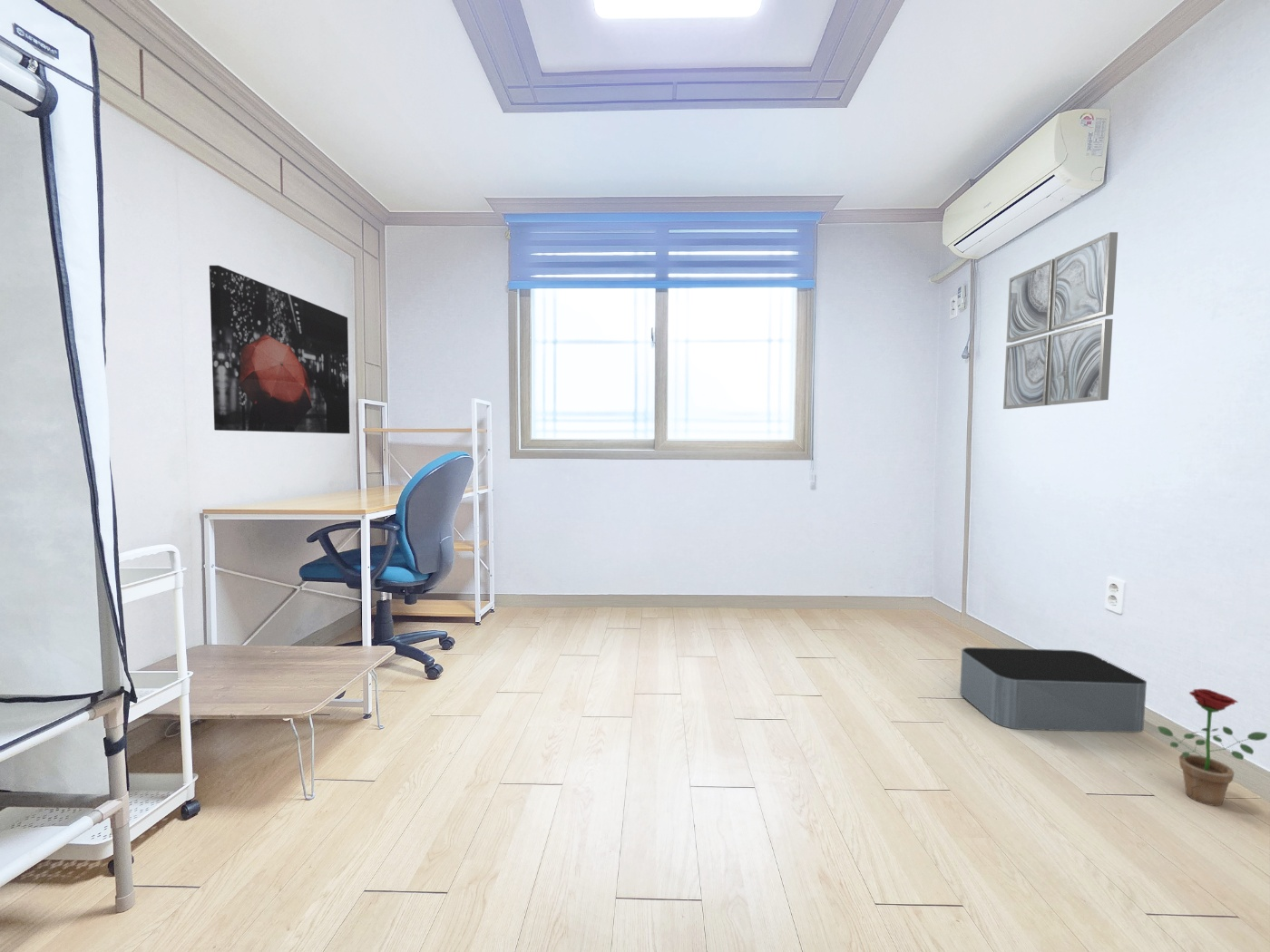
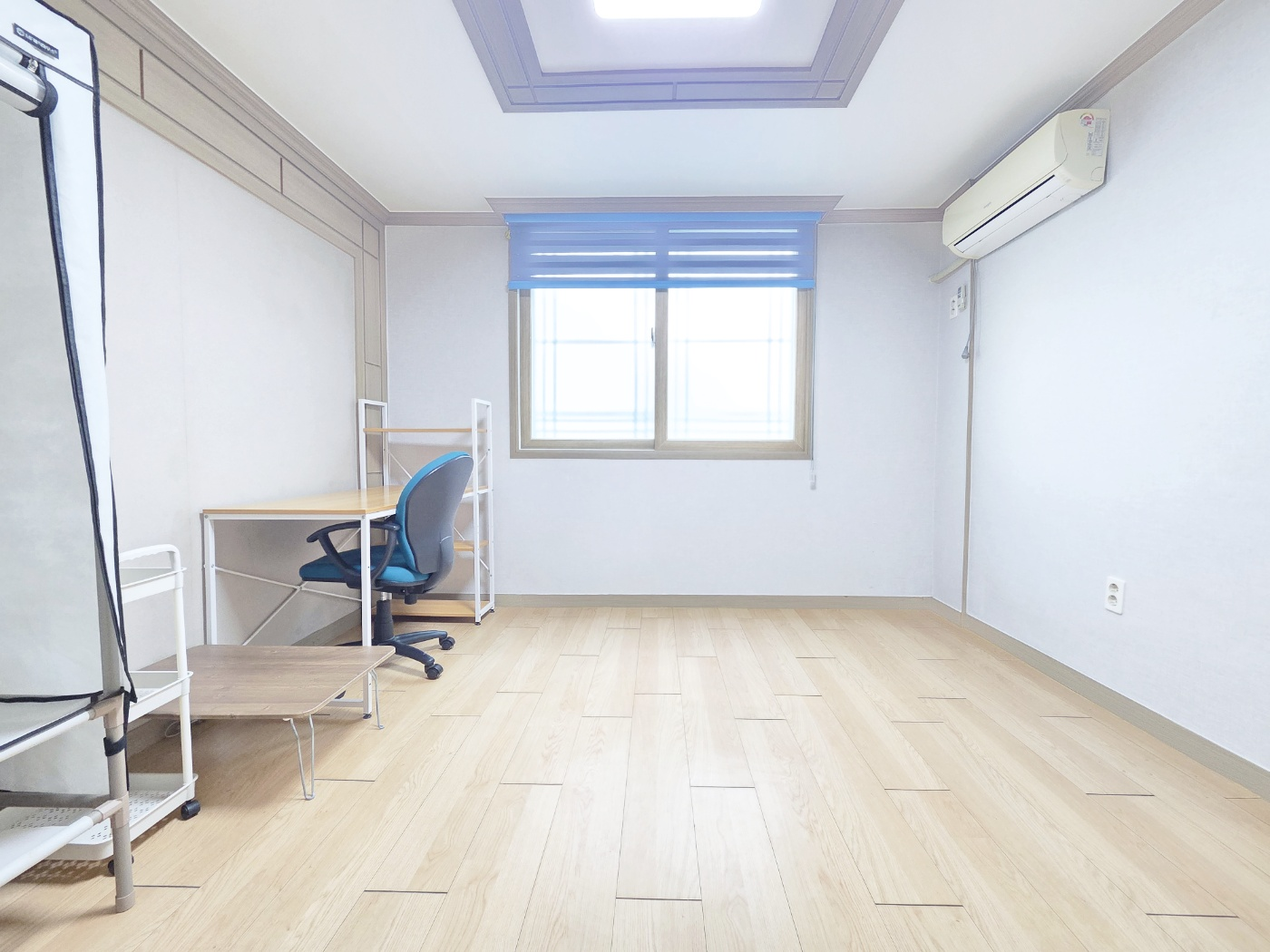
- decorative plant (1209, 741)
- wall art (1053, 333)
- storage bin (1046, 686)
- wall art (291, 364)
